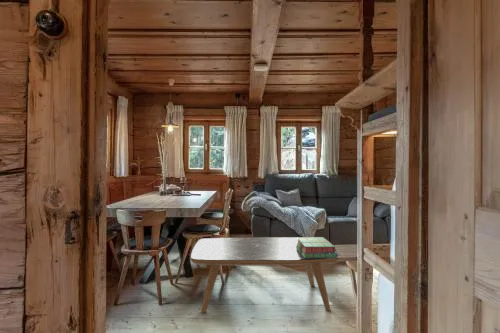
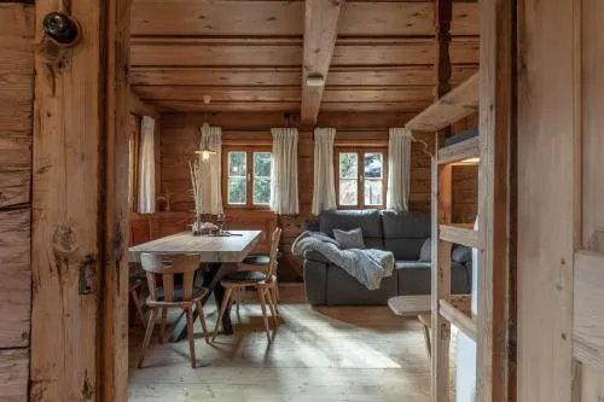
- coffee table (263, 265)
- stack of books (314, 246)
